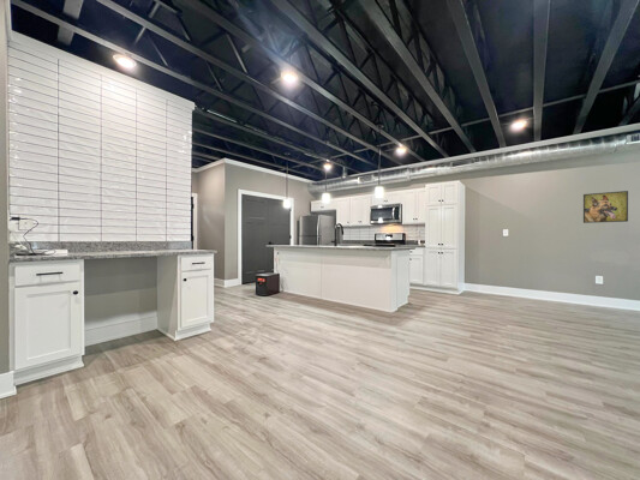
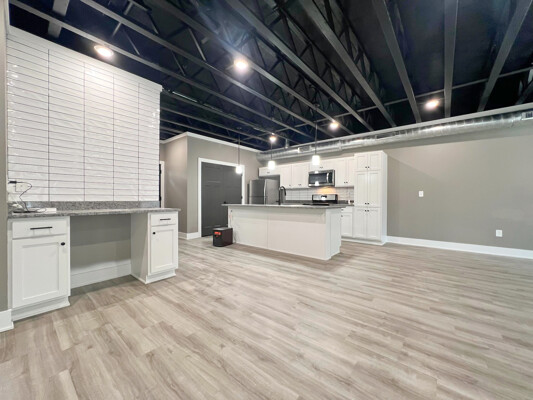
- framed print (604, 206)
